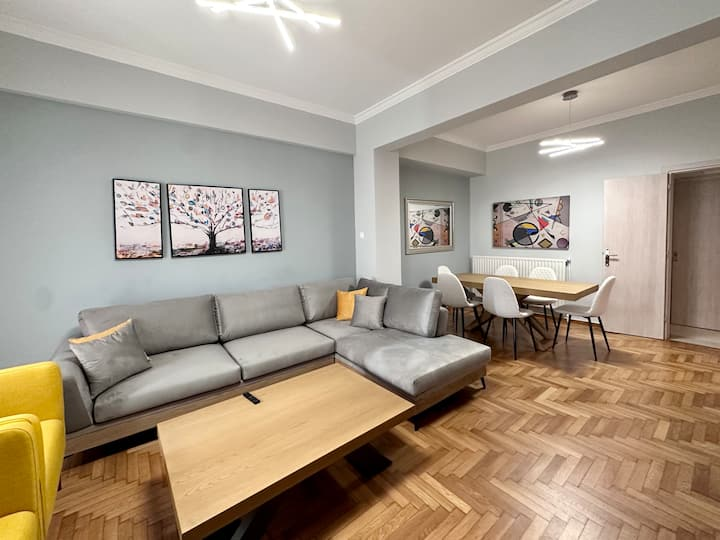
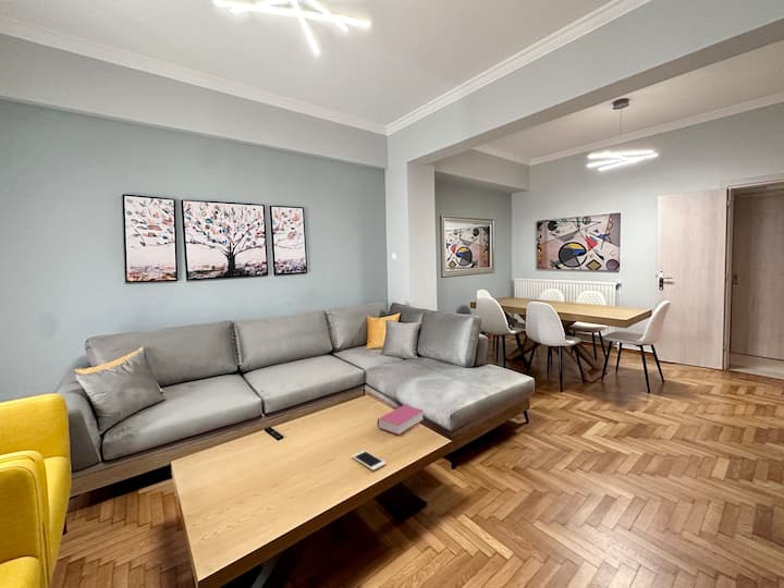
+ cell phone (368, 460)
+ book (401, 418)
